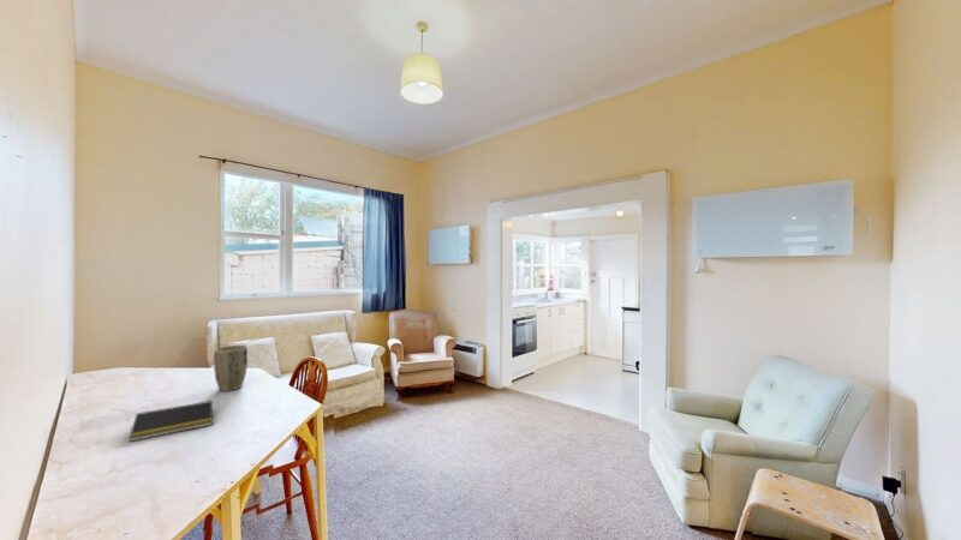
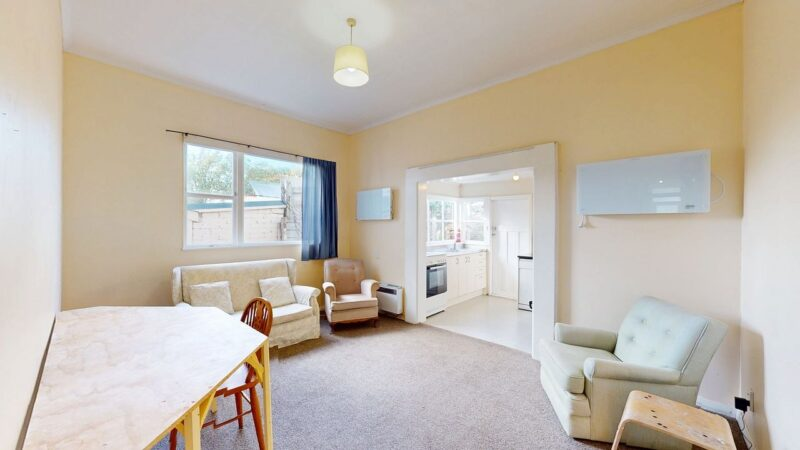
- plant pot (231, 367)
- notepad (174, 419)
